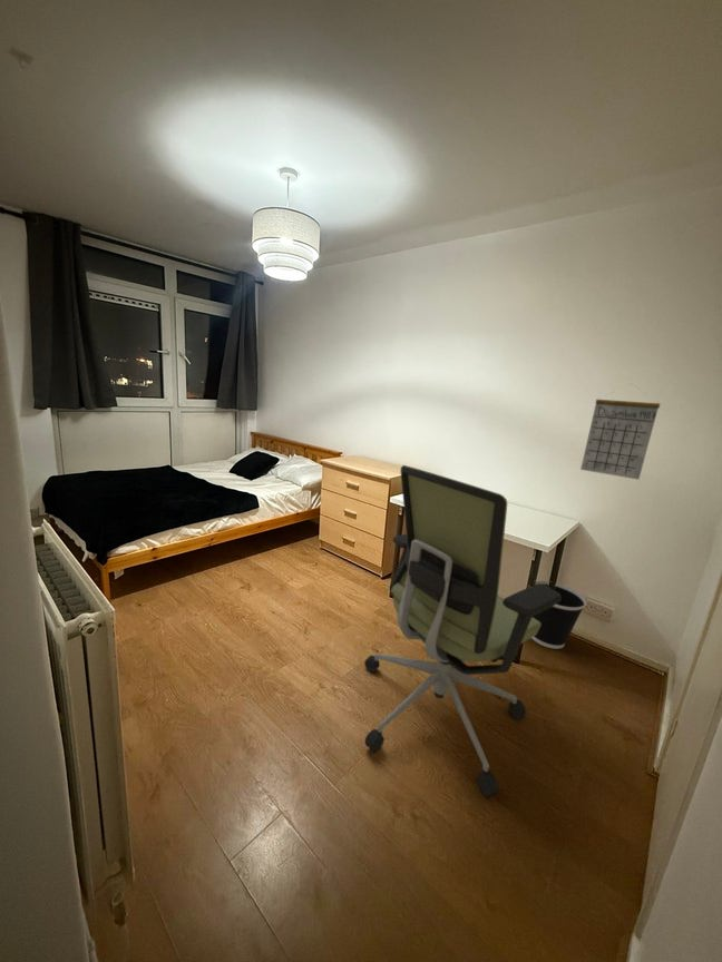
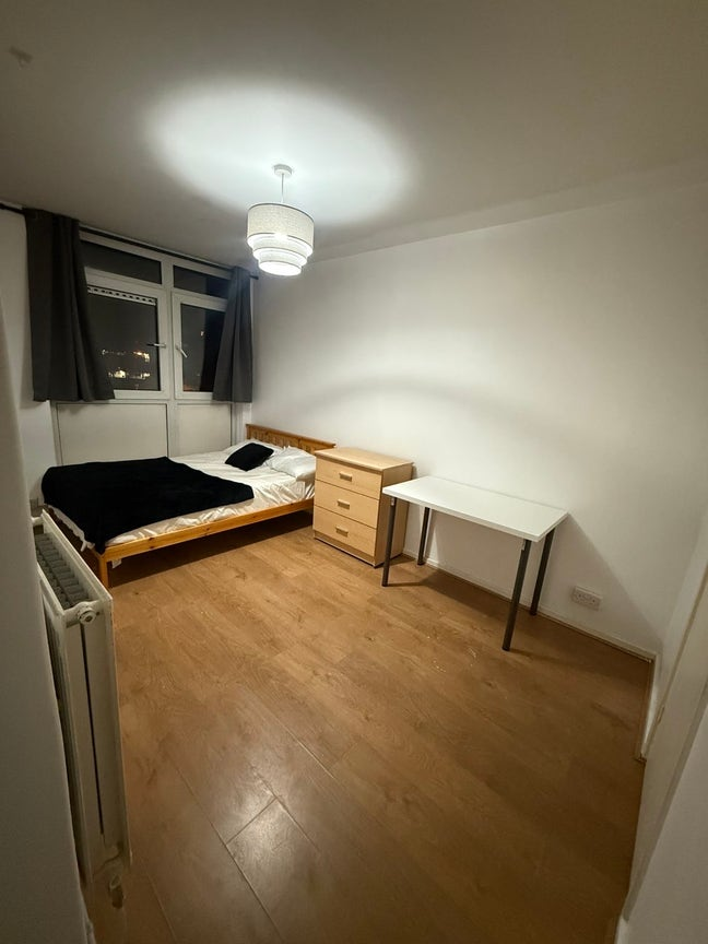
- calendar (619, 430)
- office chair (449, 601)
- wastebasket (550, 616)
